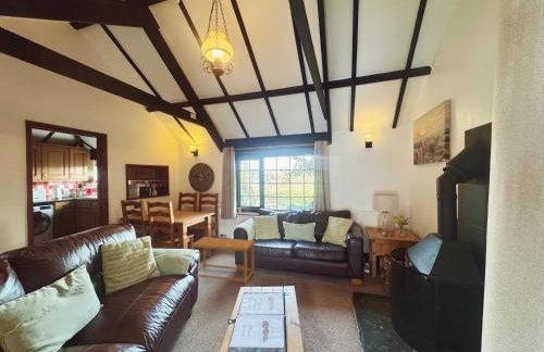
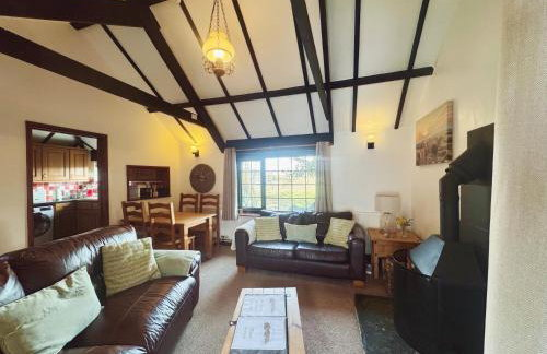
- side table (223, 266)
